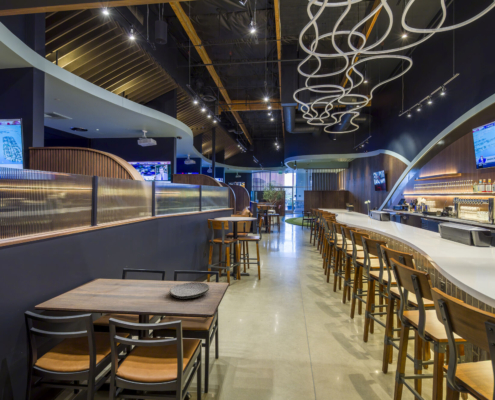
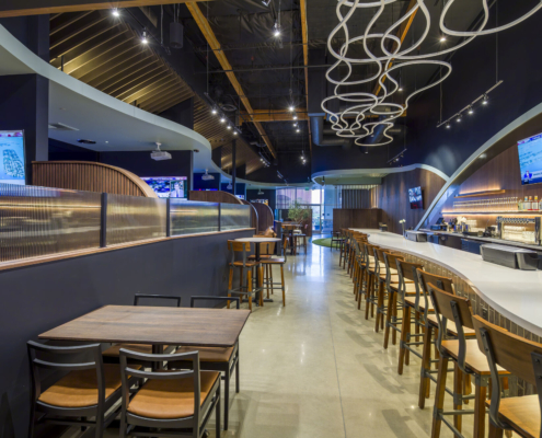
- plate (189, 290)
